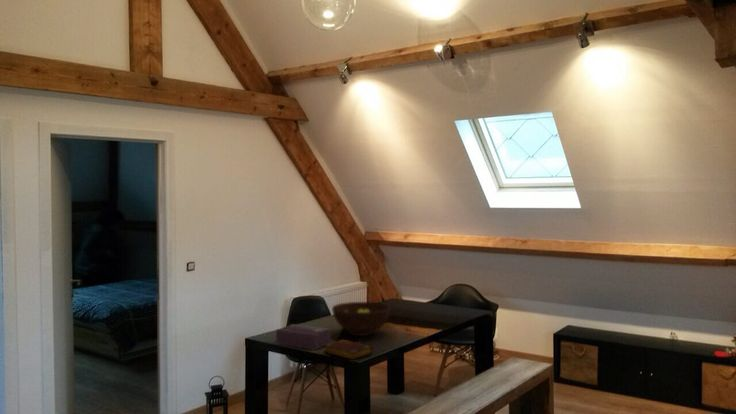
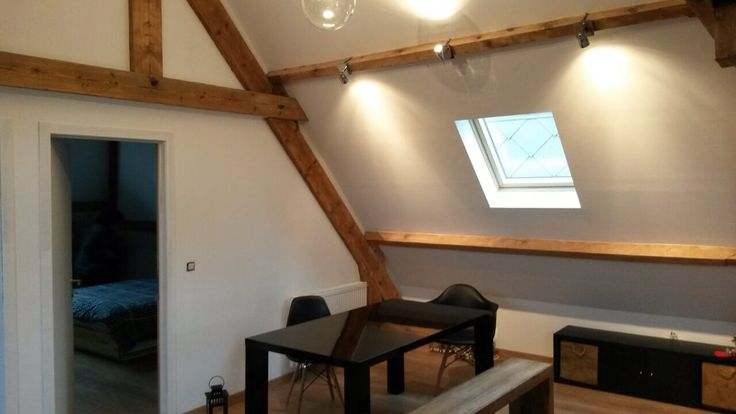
- fruit bowl (361, 320)
- book (348, 349)
- tissue box (303, 336)
